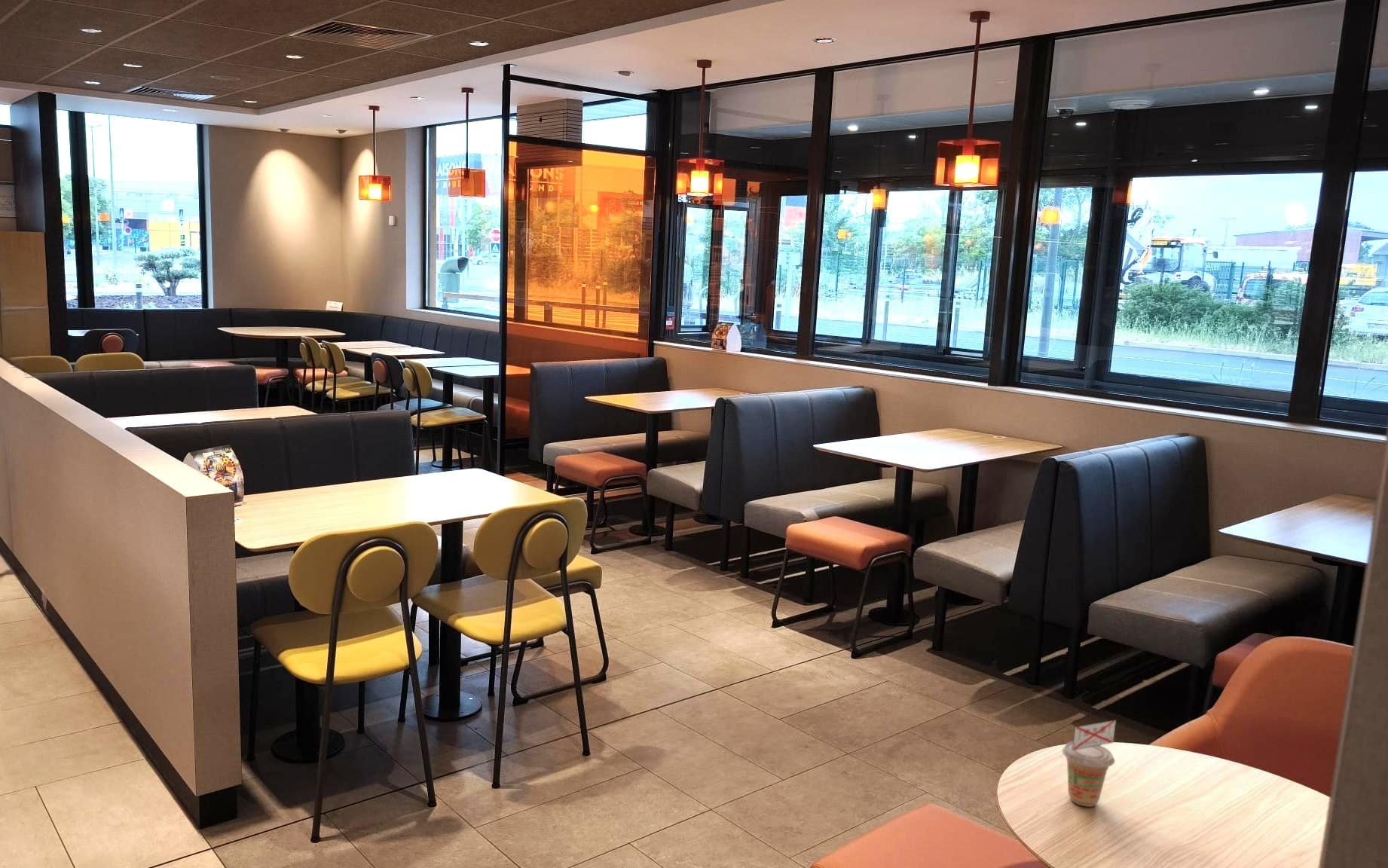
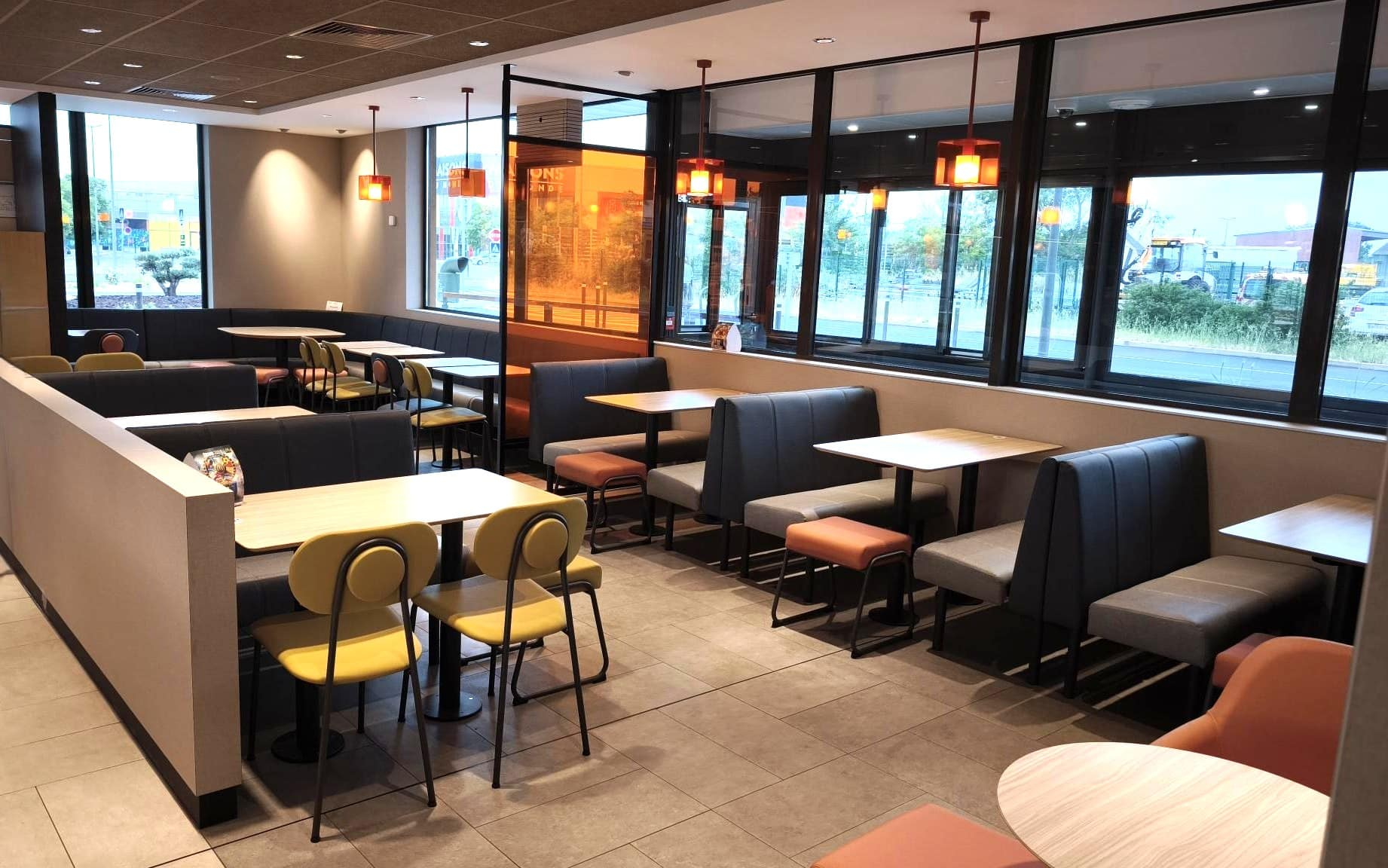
- beverage cup (1087, 760)
